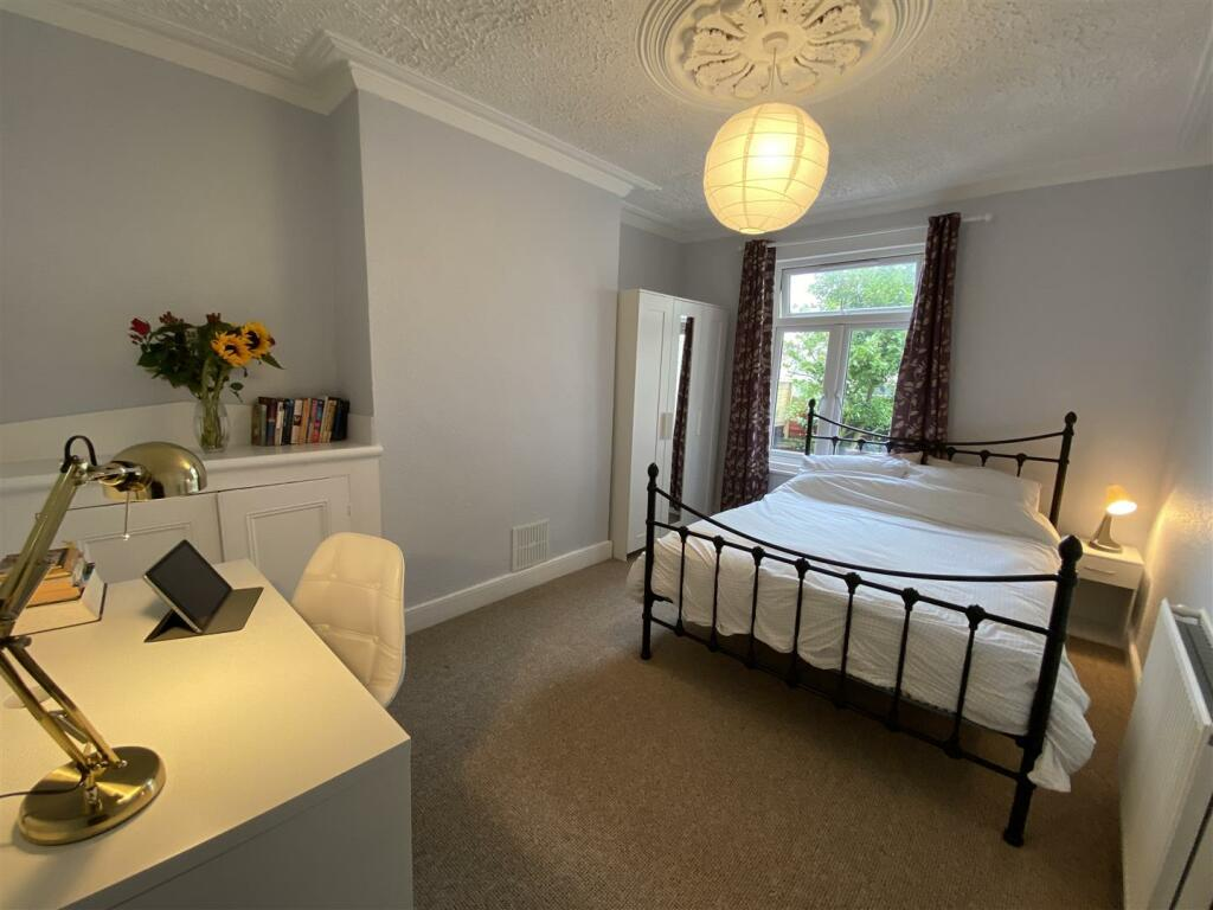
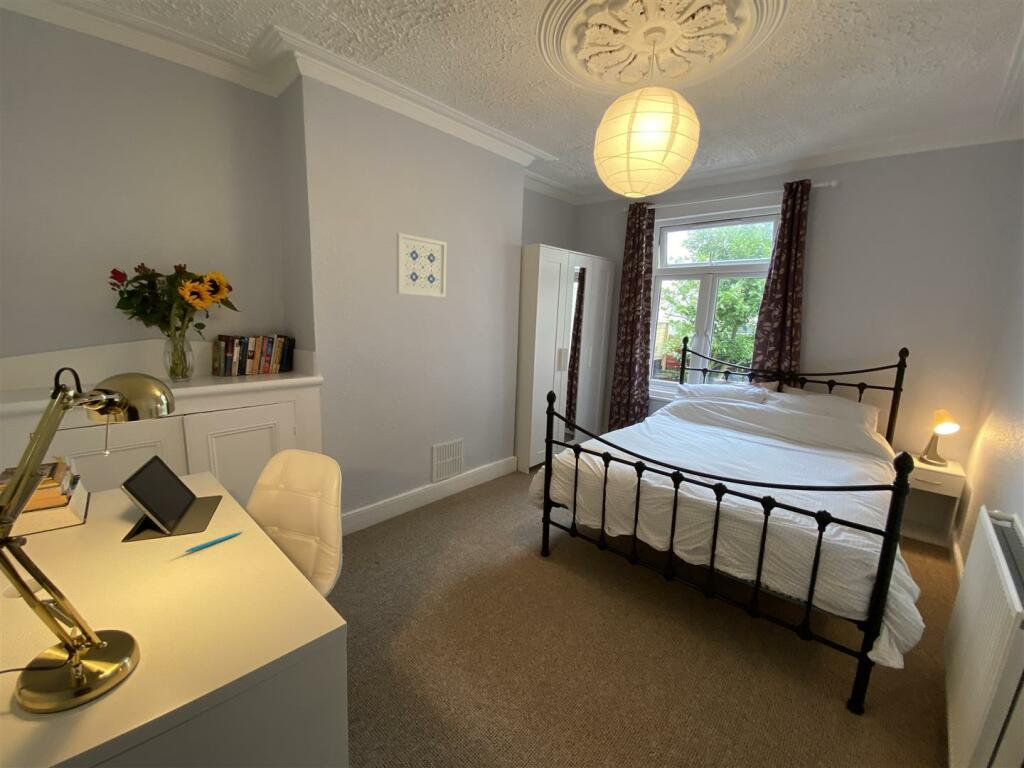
+ wall art (422, 267)
+ pen (215, 541)
